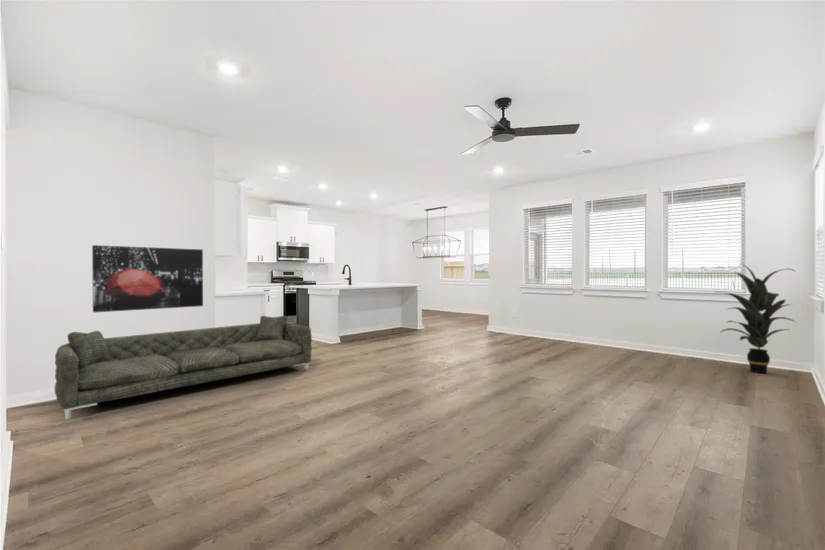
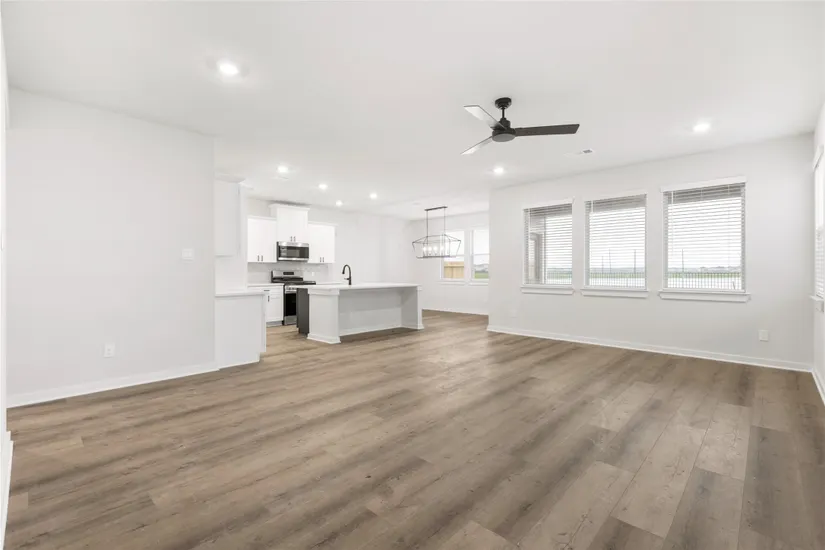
- wall art (152, 278)
- sofa (199, 352)
- indoor plant (753, 316)
